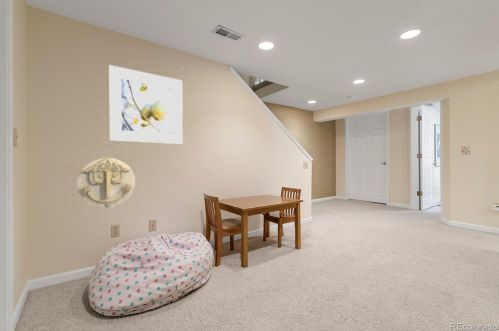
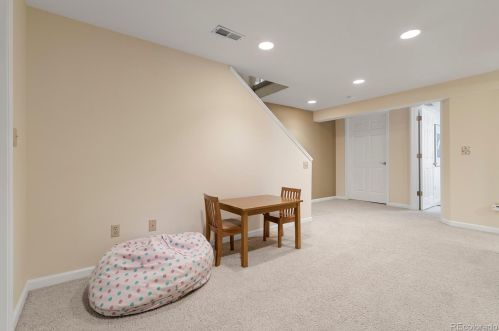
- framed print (148, 108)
- wall decoration (108, 182)
